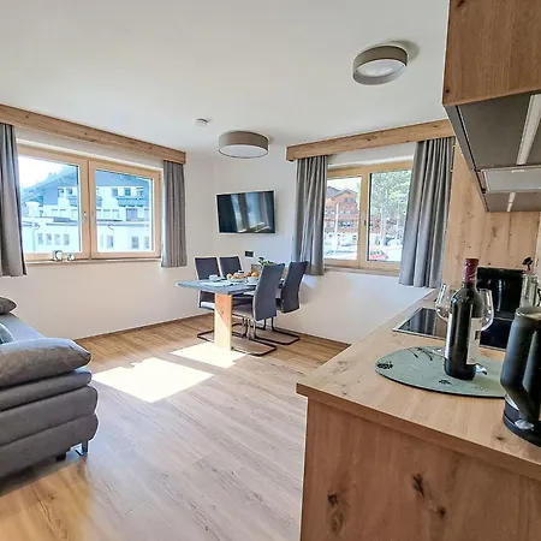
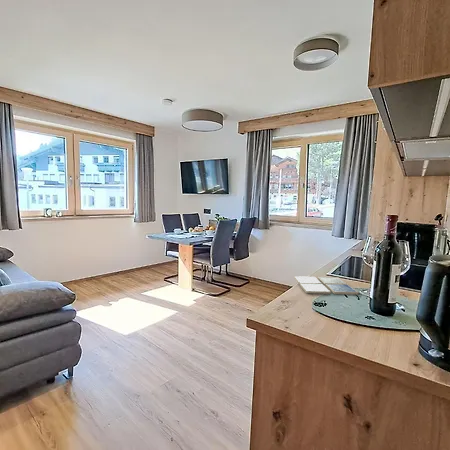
+ drink coaster (323, 285)
